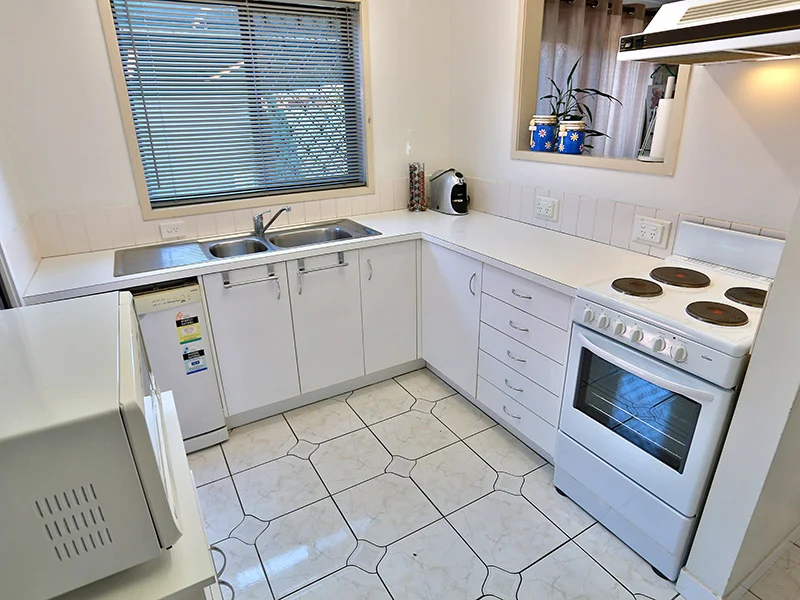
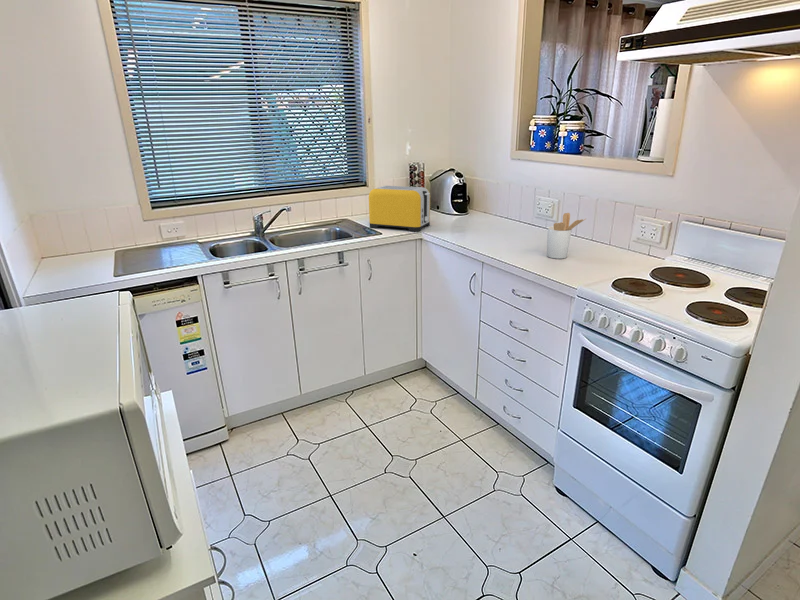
+ toaster (401, 207)
+ utensil holder (564, 236)
